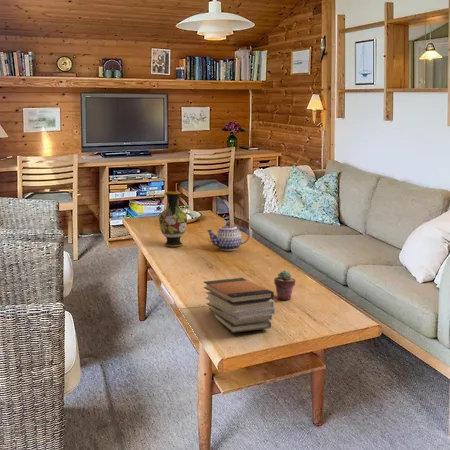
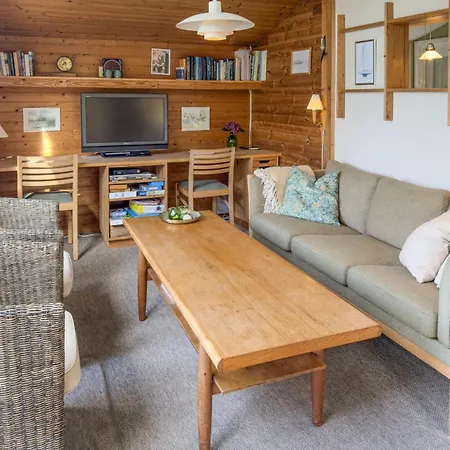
- teapot (228, 235)
- book stack (238, 304)
- potted succulent (284, 284)
- vase (173, 218)
